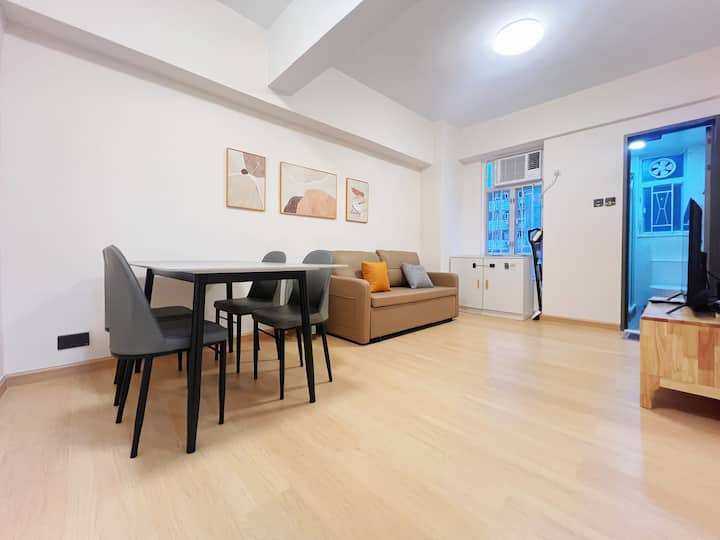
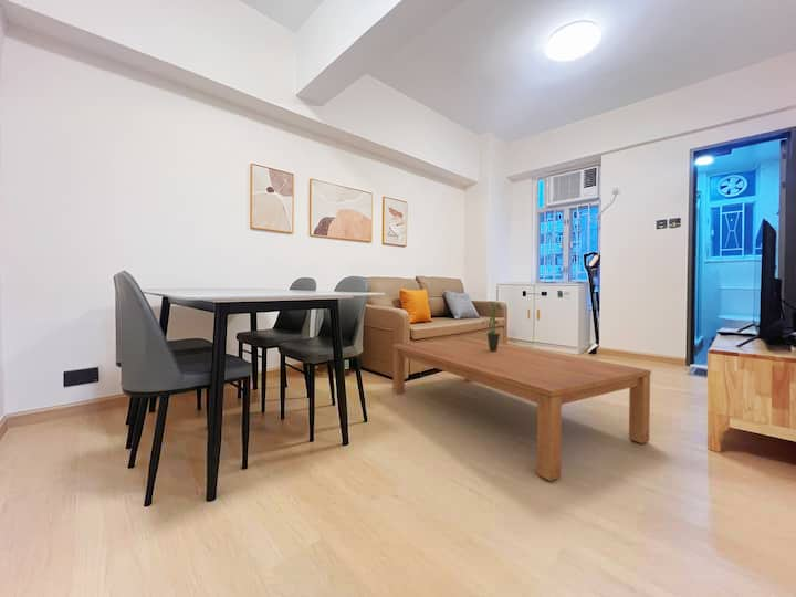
+ coffee table (495, 383)
+ potted plant (493, 325)
